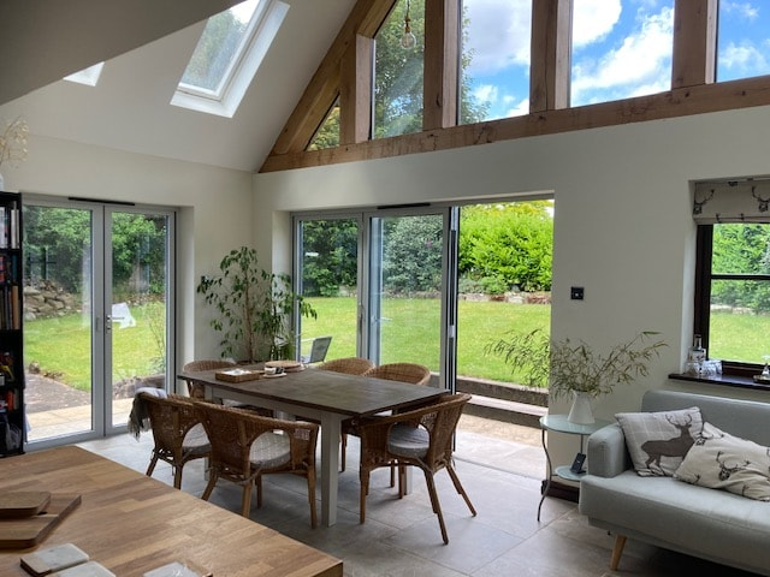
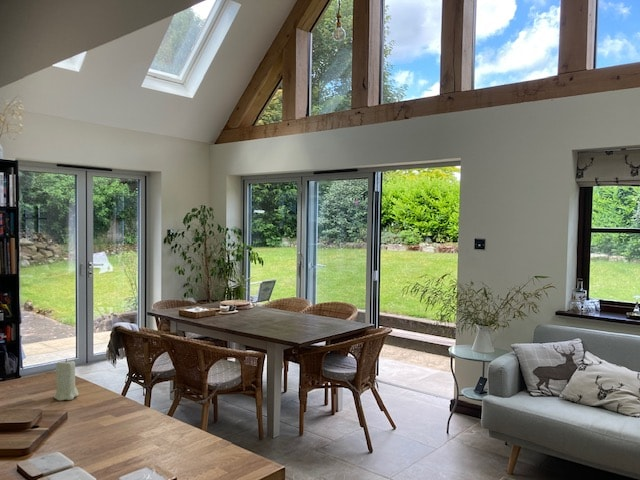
+ candle (66, 377)
